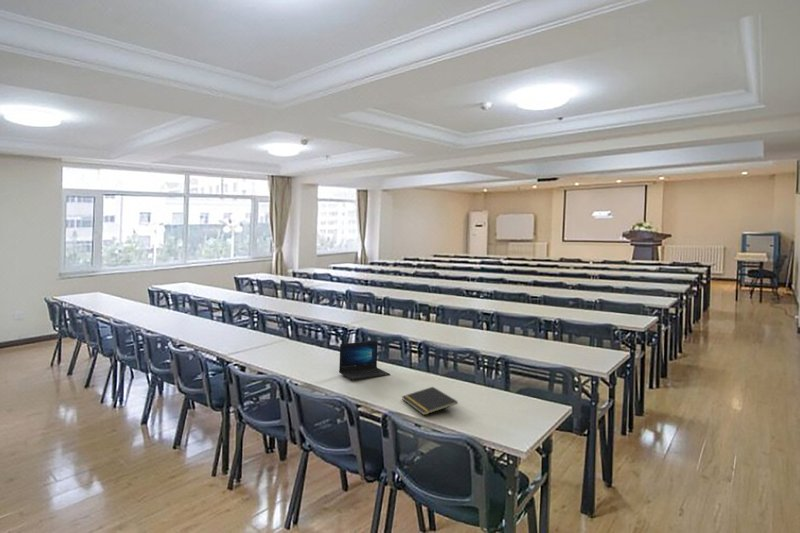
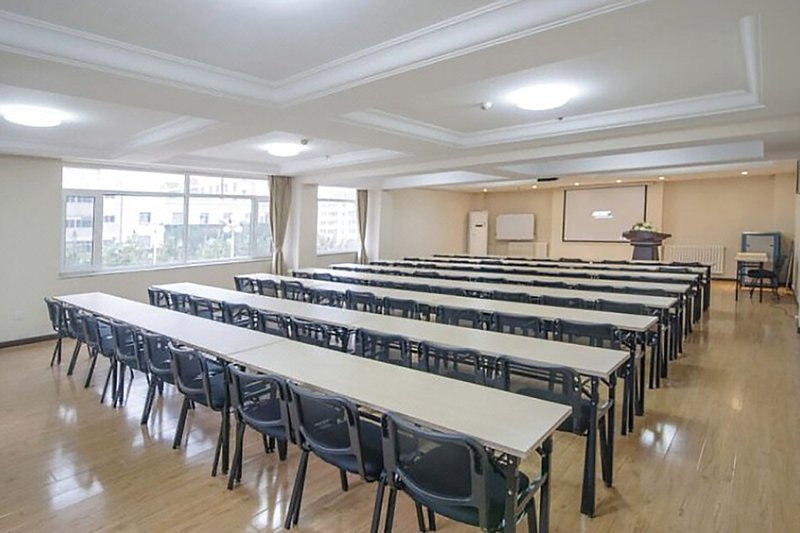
- laptop (364, 359)
- notepad (428, 400)
